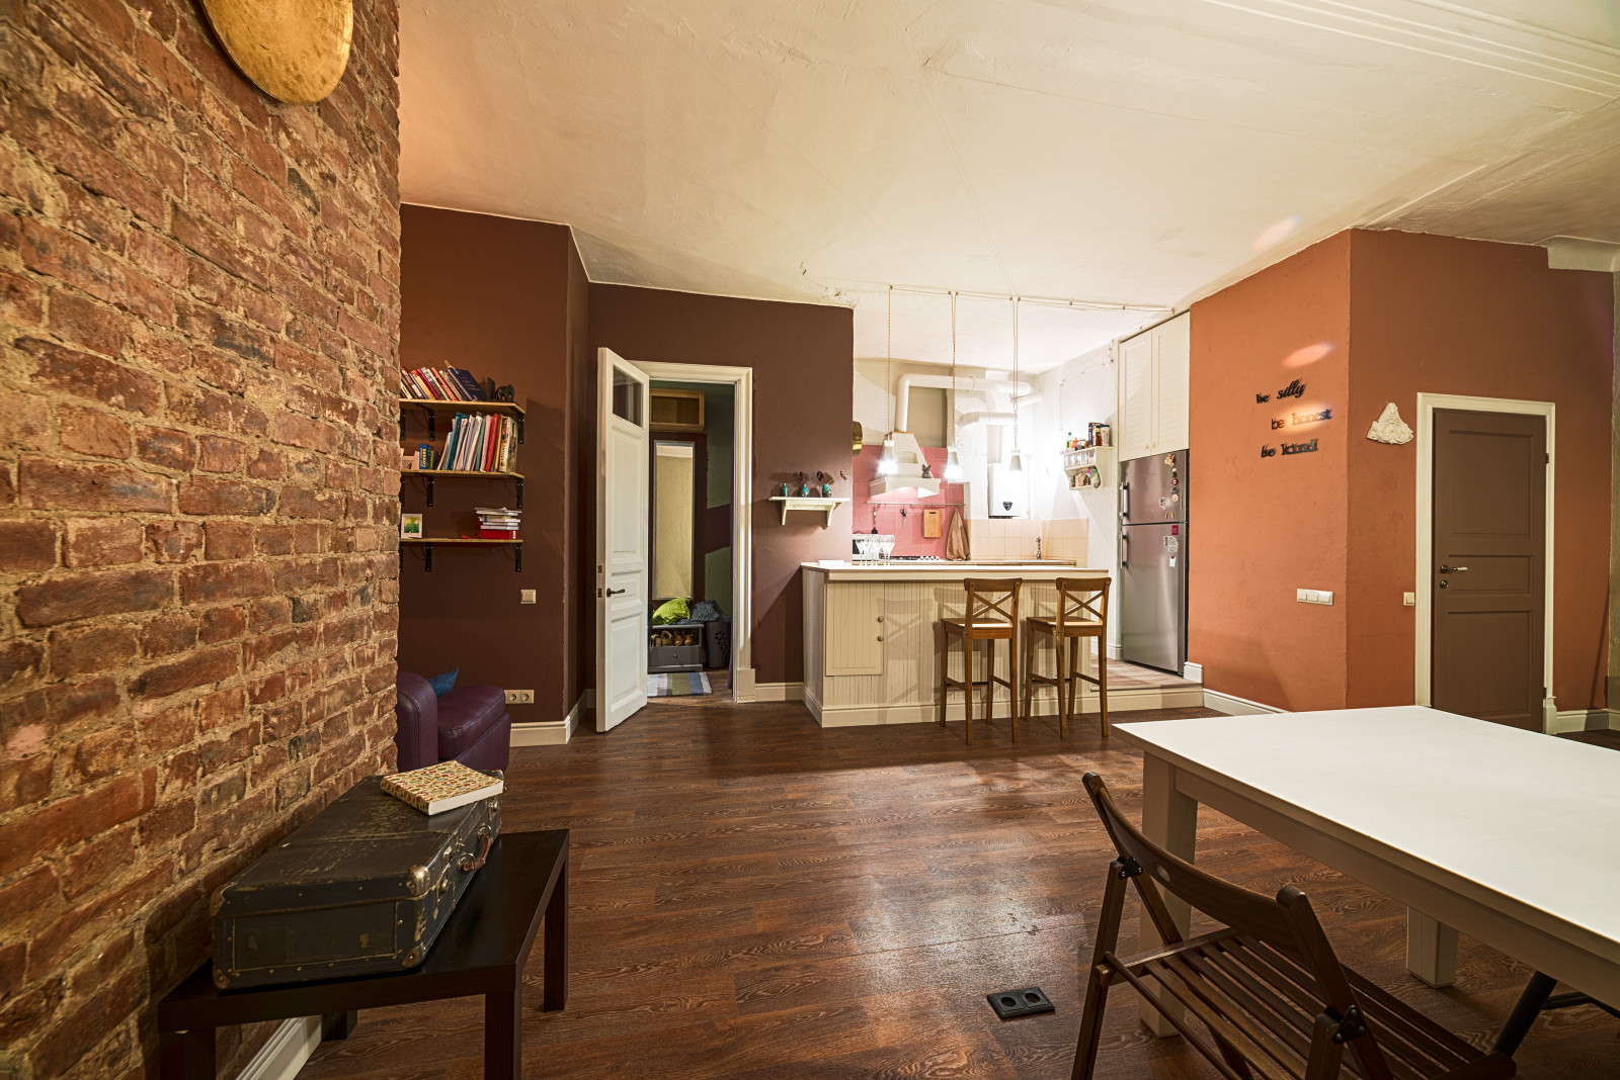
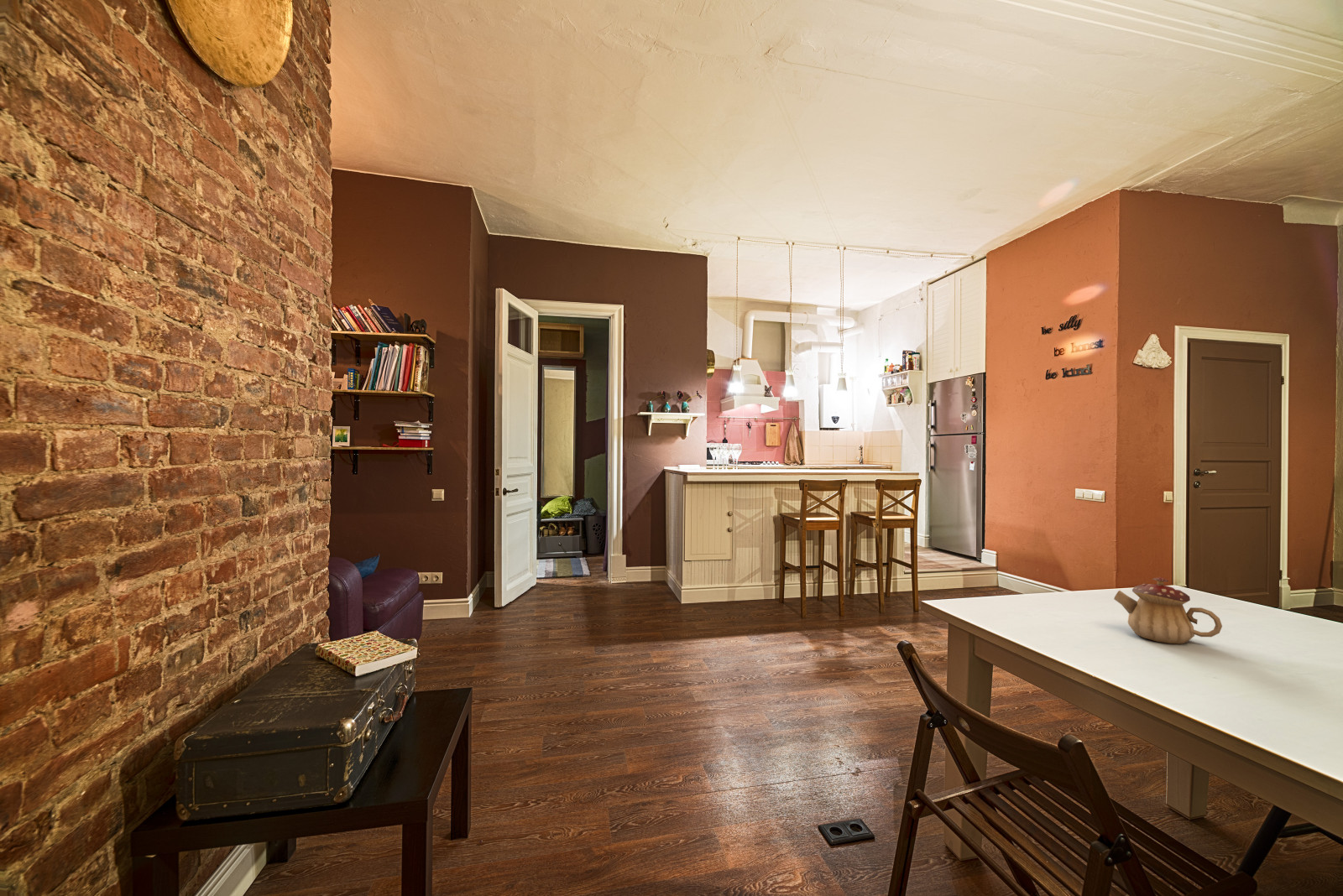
+ teapot (1164, 607)
